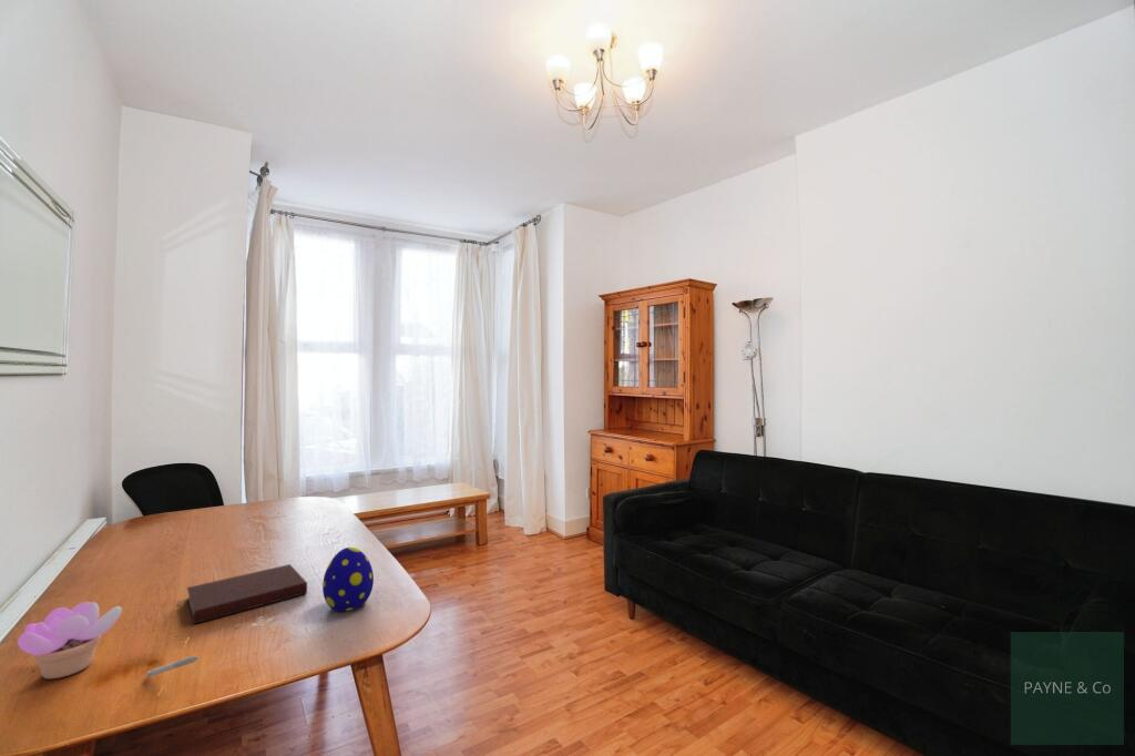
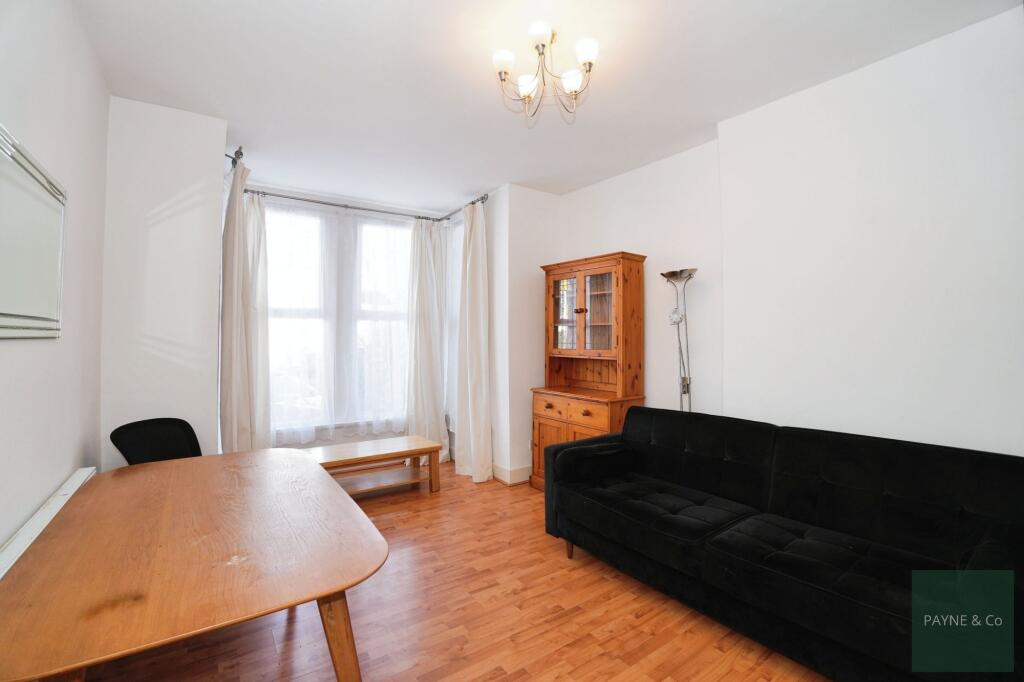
- decorative egg (348, 575)
- notebook (247, 590)
- pen (173, 665)
- succulent plant (73, 637)
